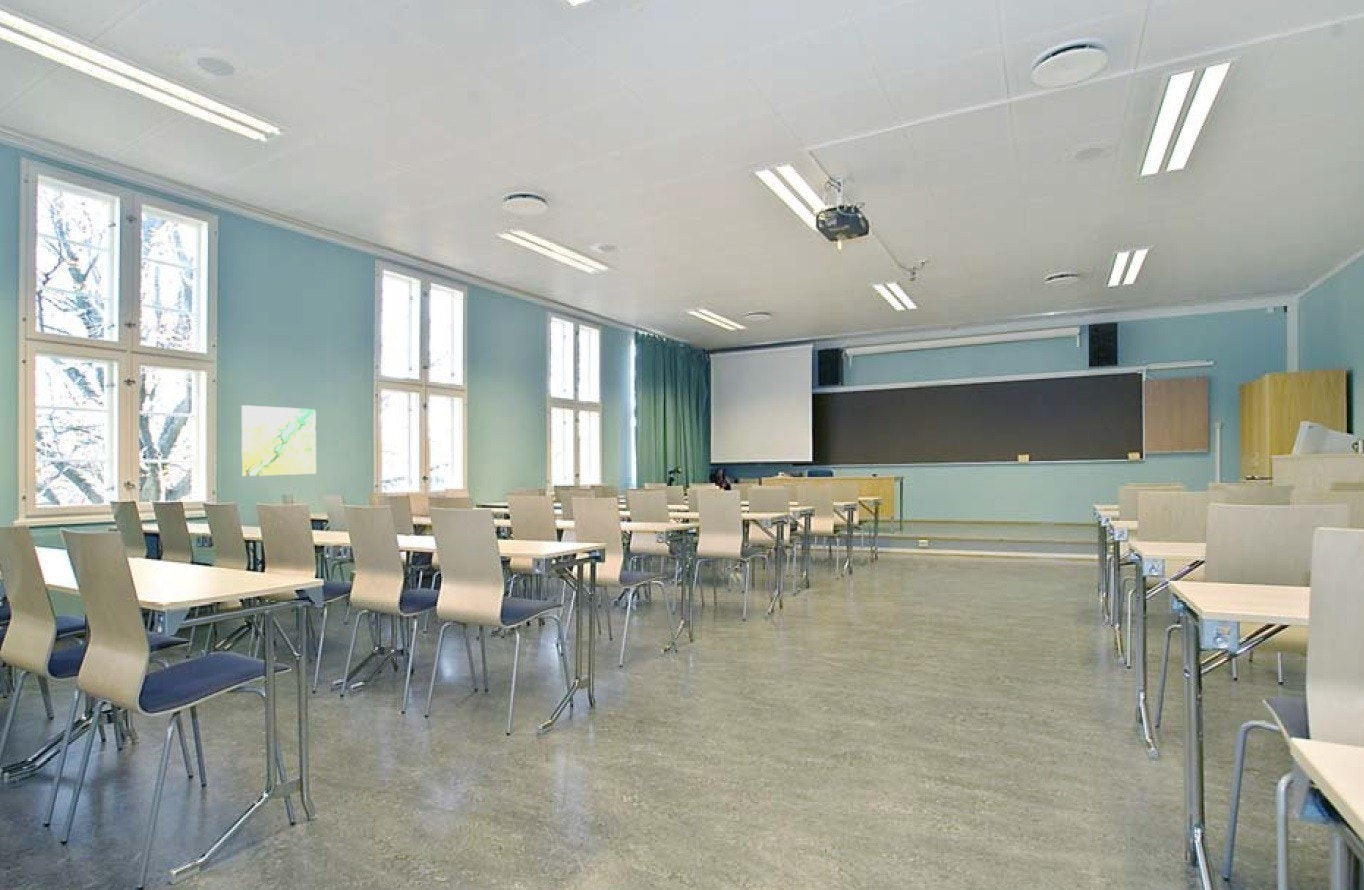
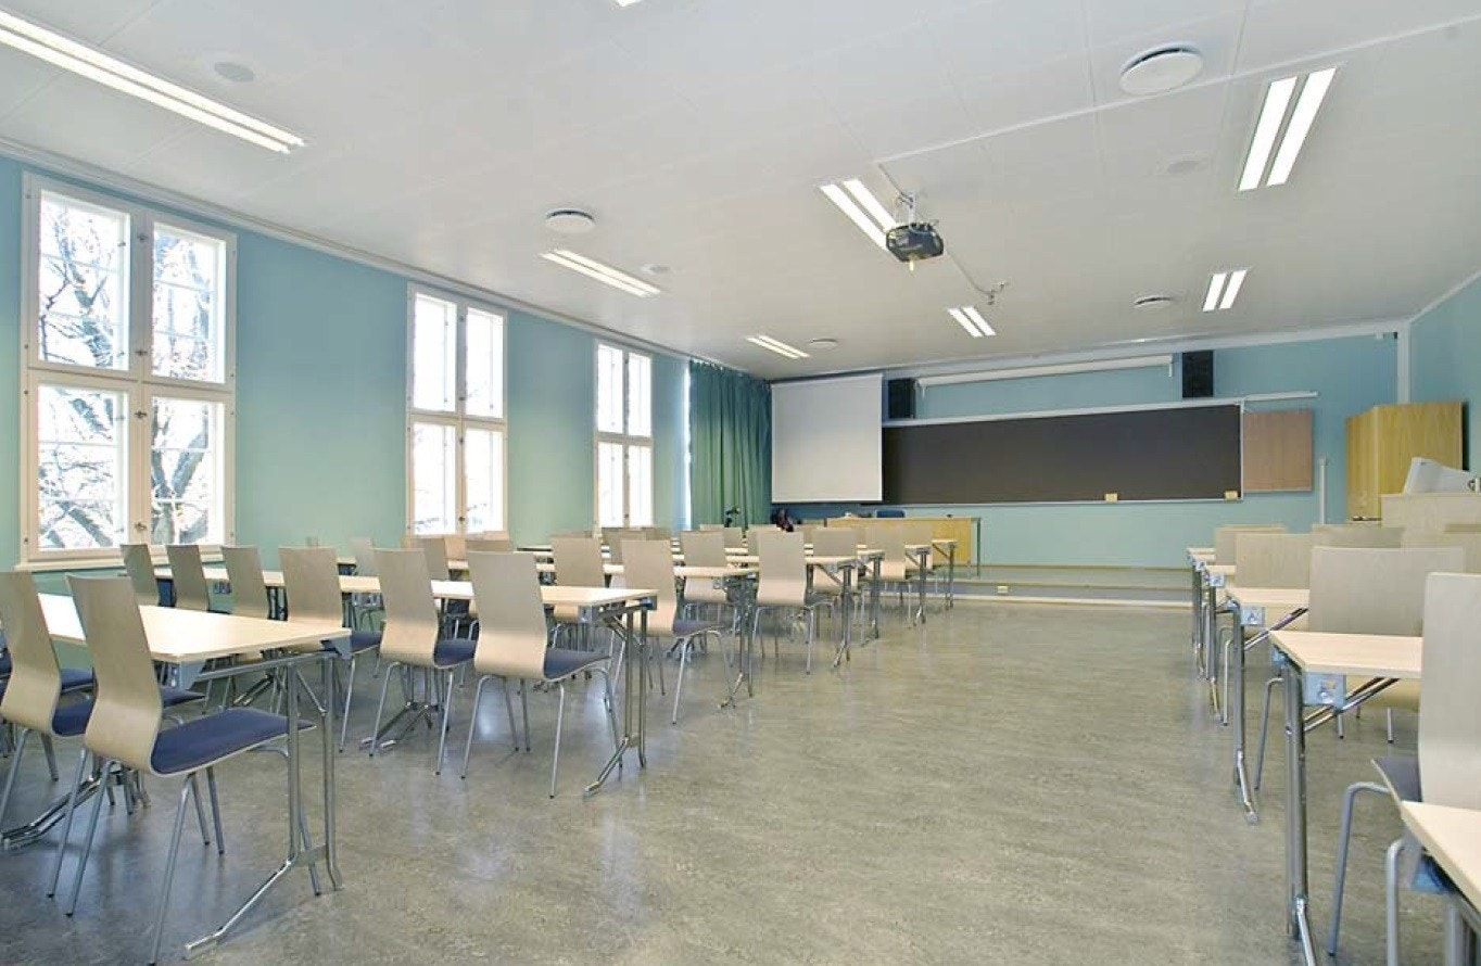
- map (280, 441)
